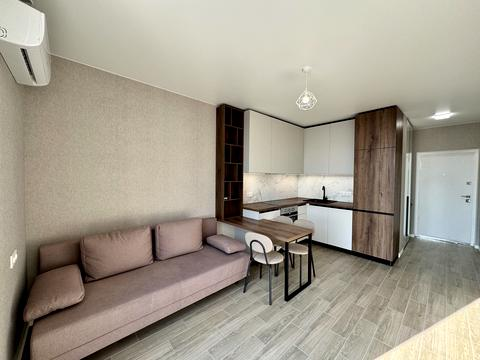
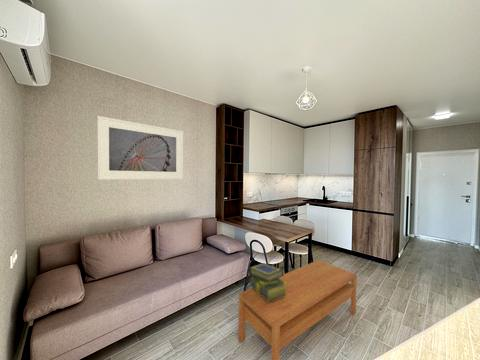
+ stack of books (266, 279)
+ coffee table (302, 304)
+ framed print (146, 152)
